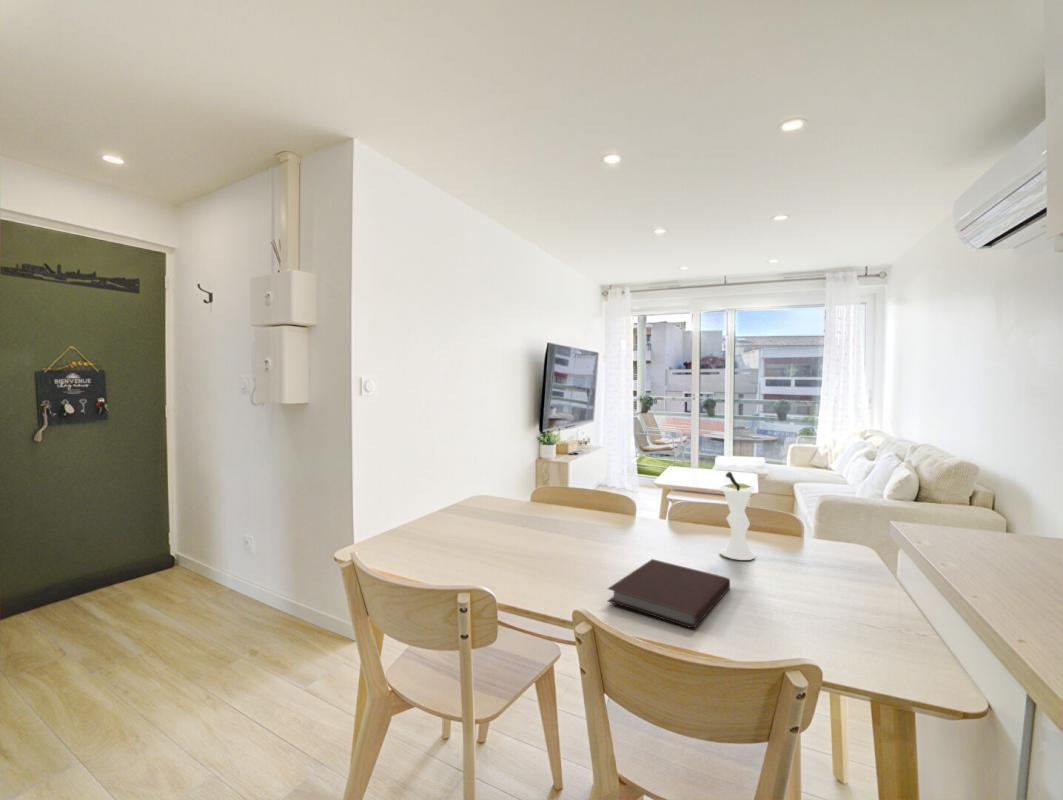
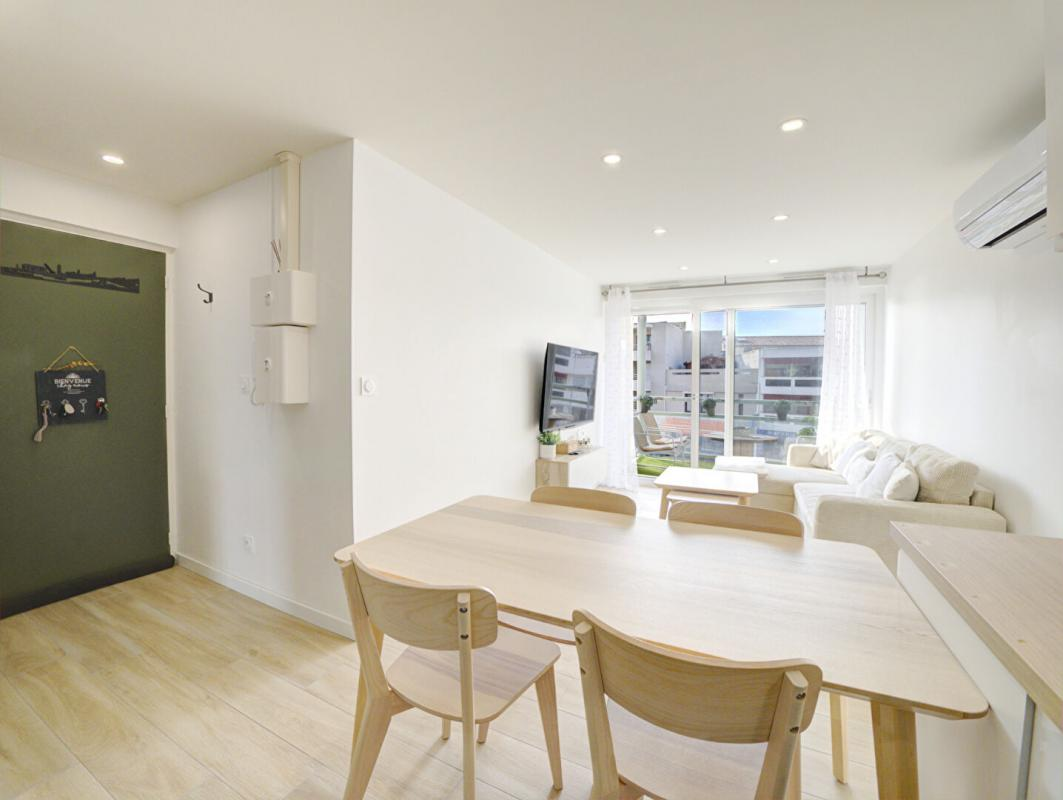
- vase (737, 512)
- notebook (670, 589)
